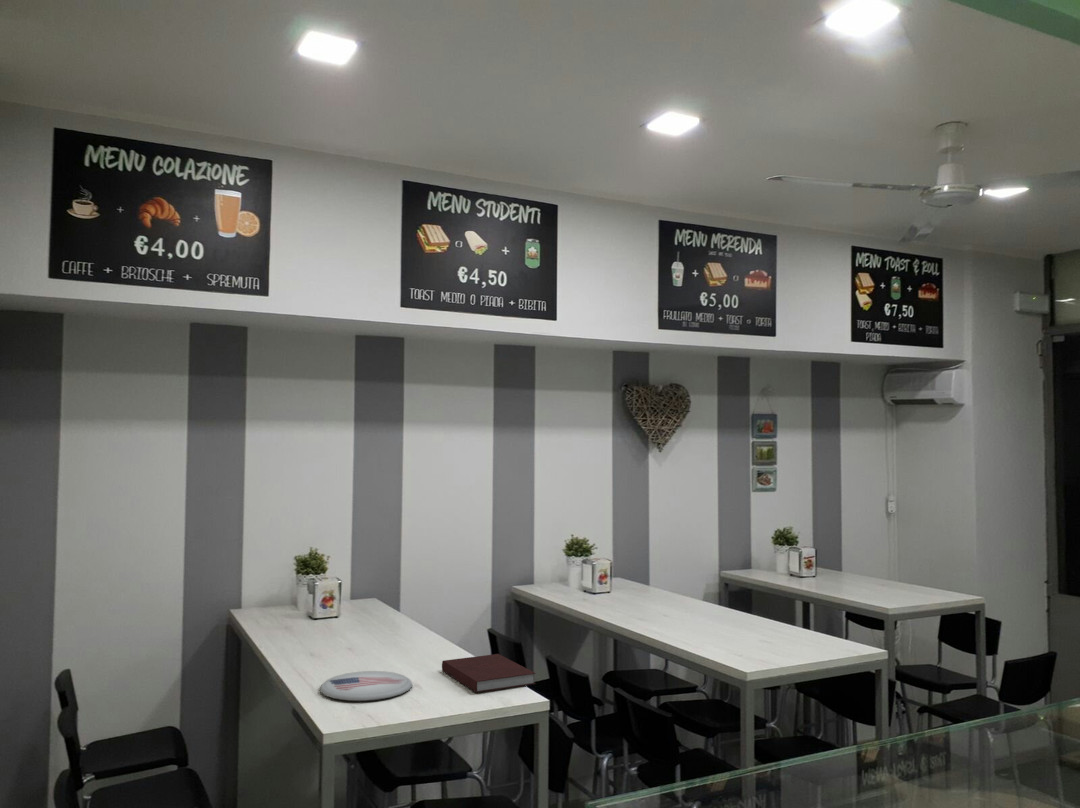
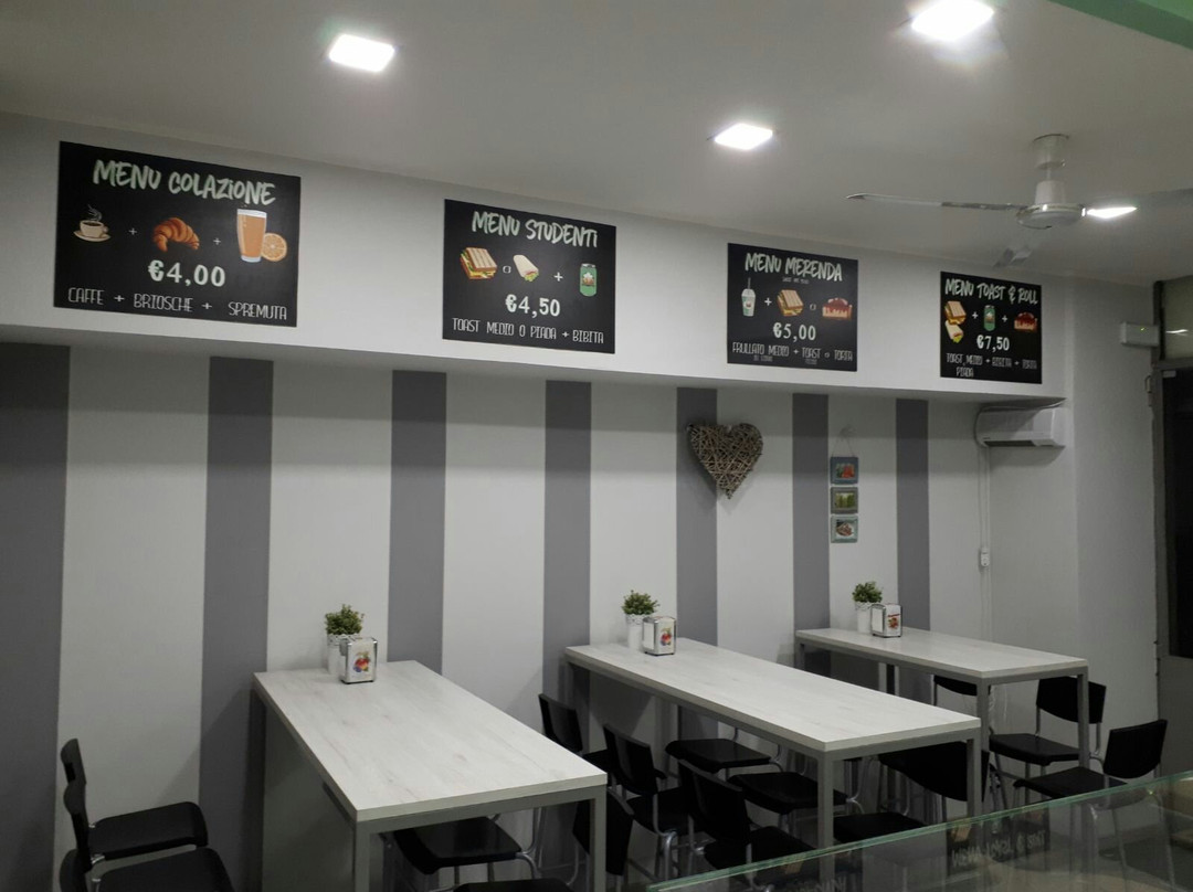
- notebook (487, 672)
- plate (366, 684)
